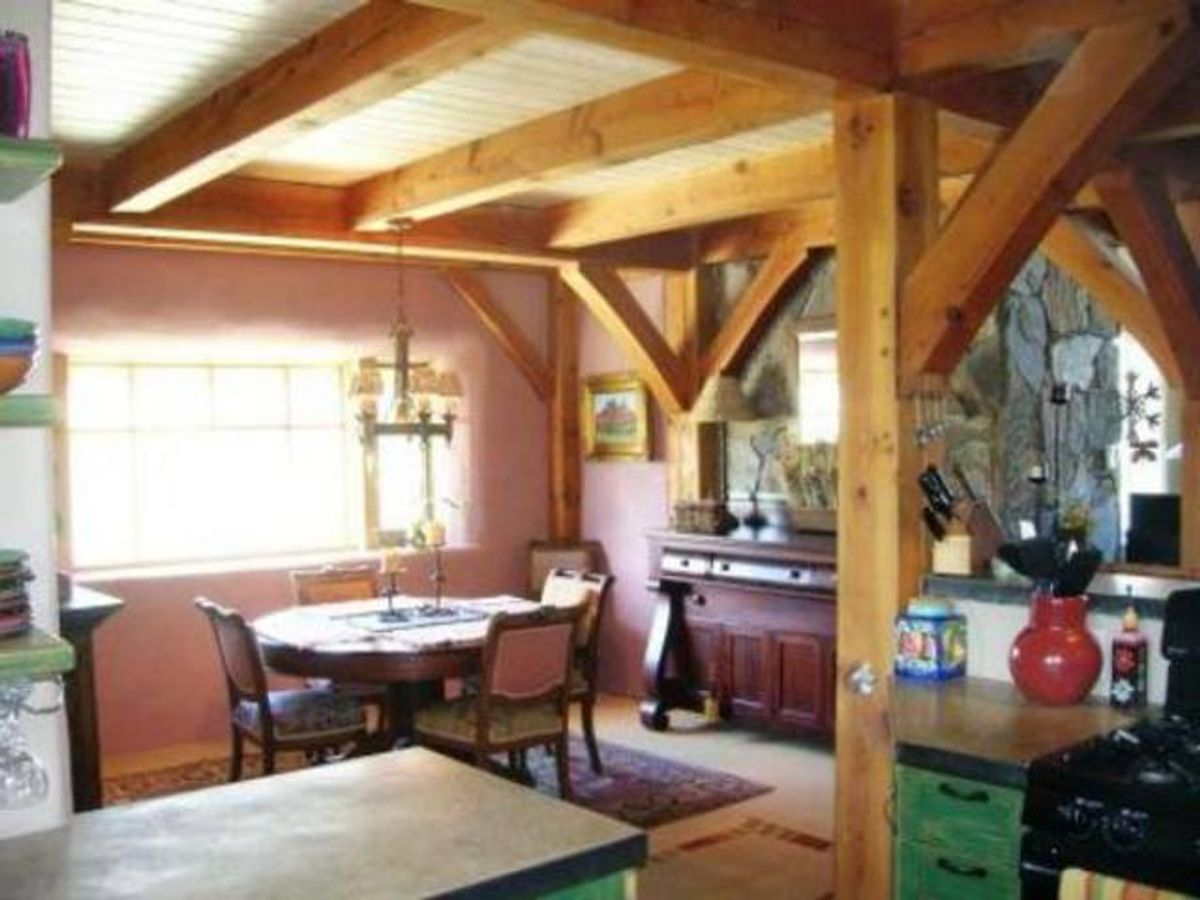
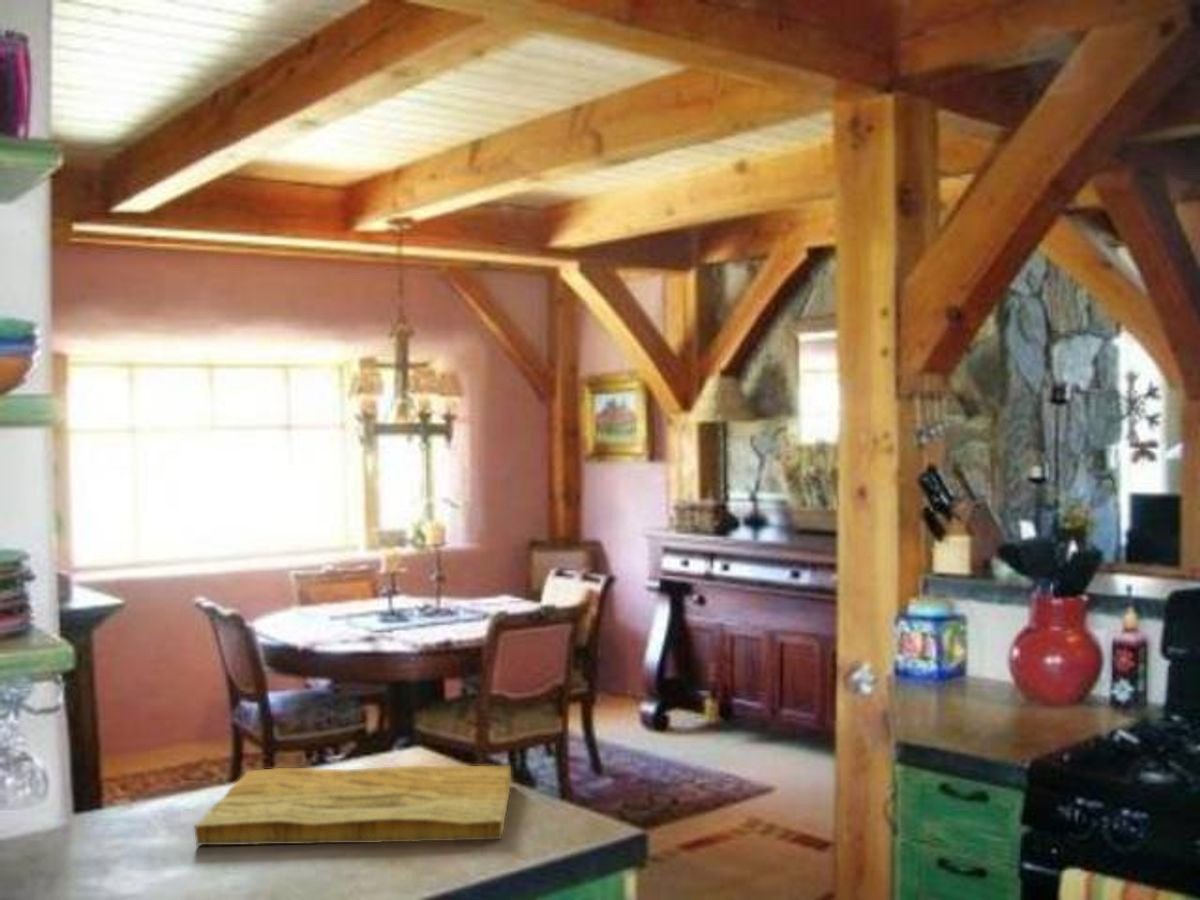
+ cutting board (365, 799)
